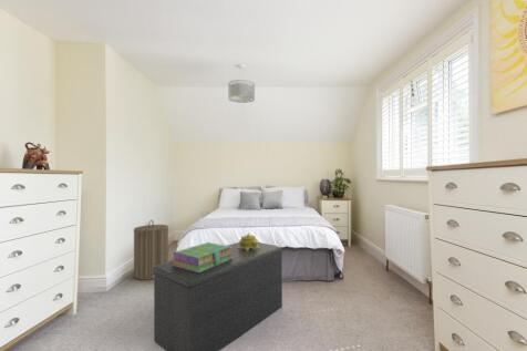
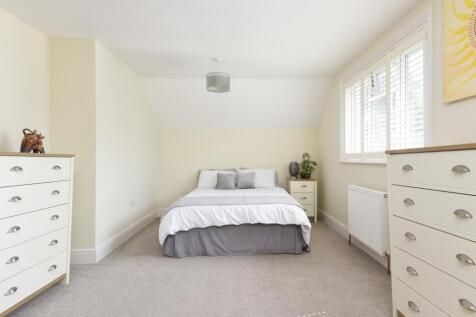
- laundry hamper (151, 246)
- bench (225, 288)
- decorative box (248, 240)
- stack of books (203, 255)
